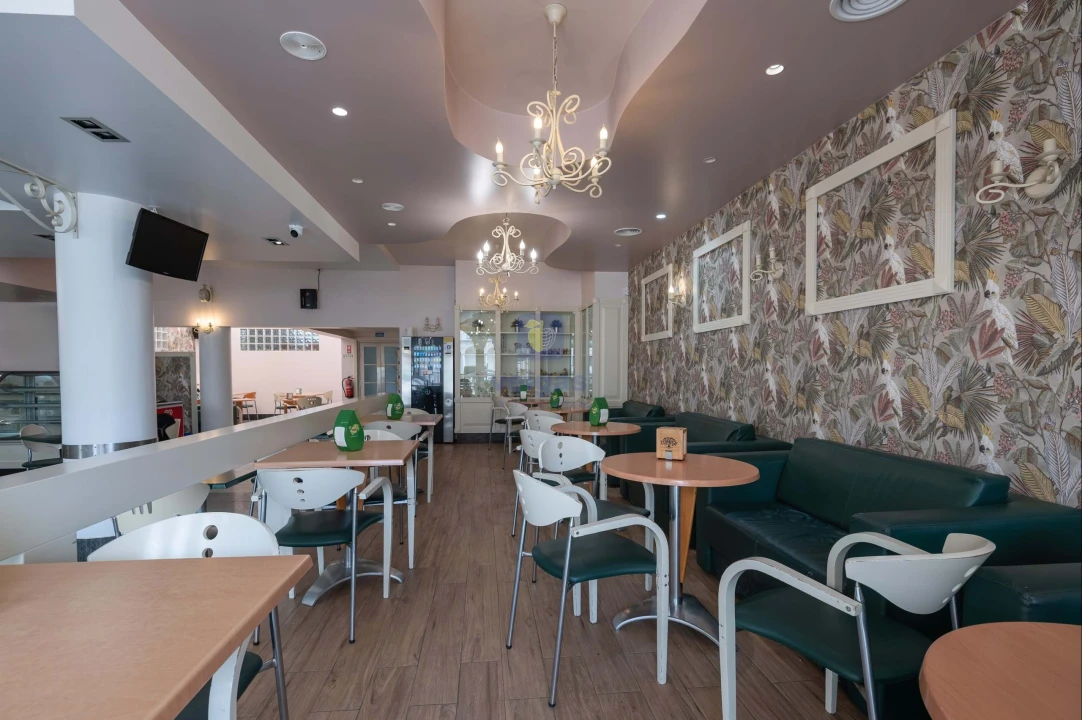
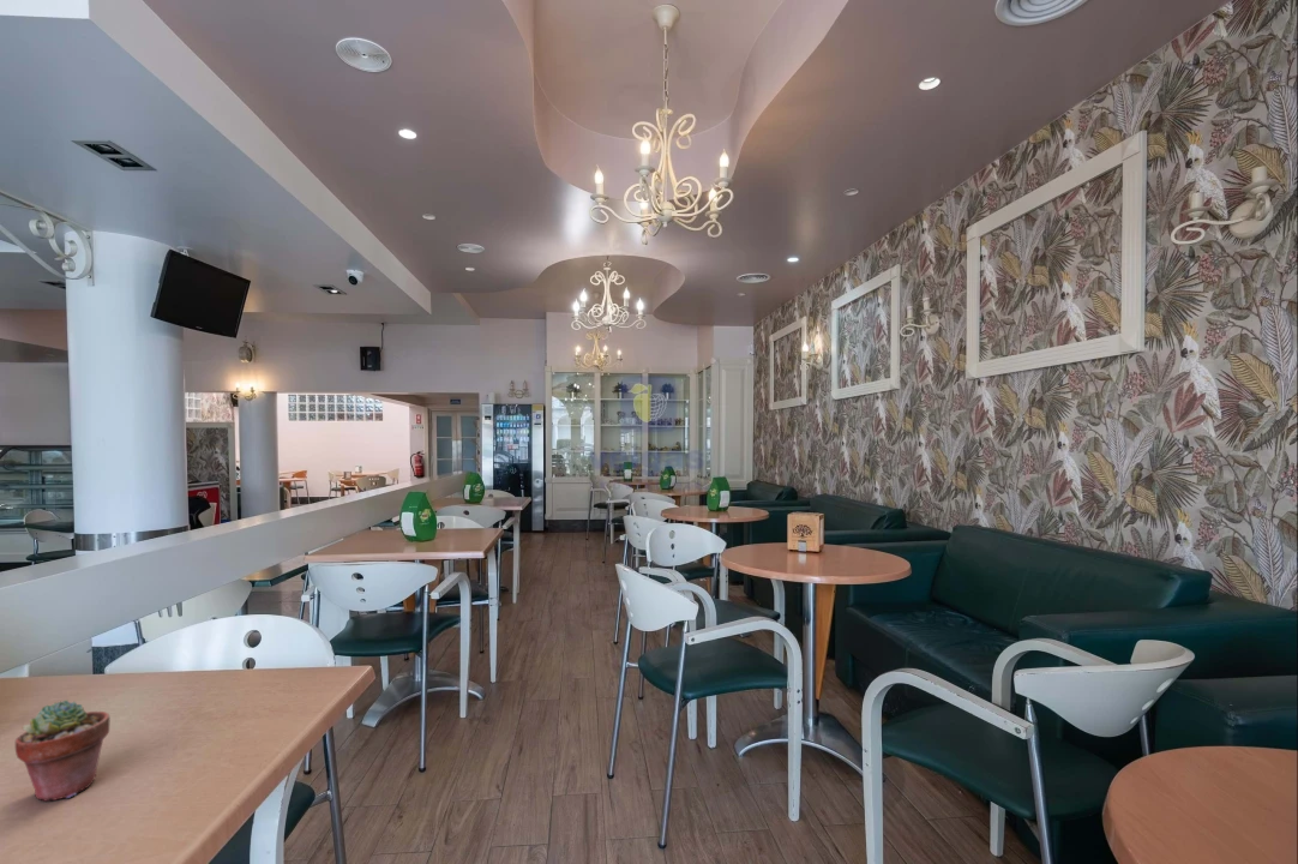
+ potted succulent (64, 744)
